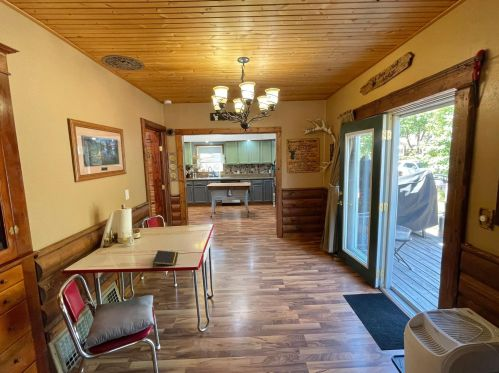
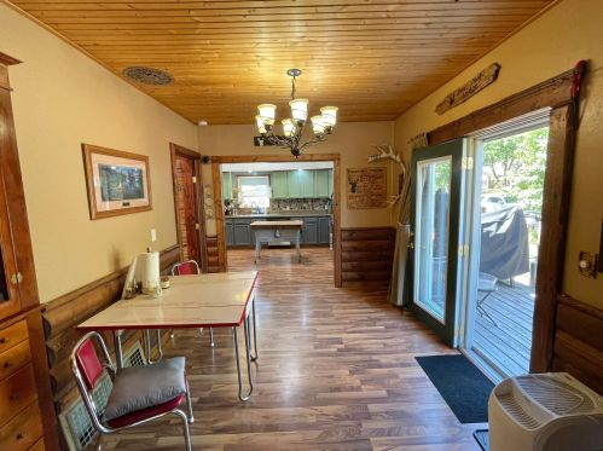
- notepad (166, 257)
